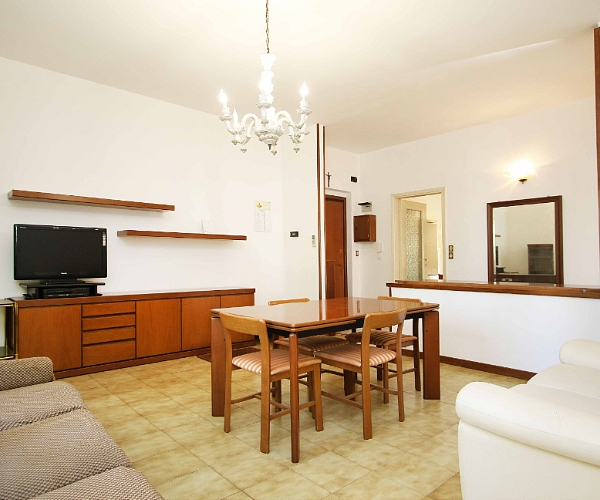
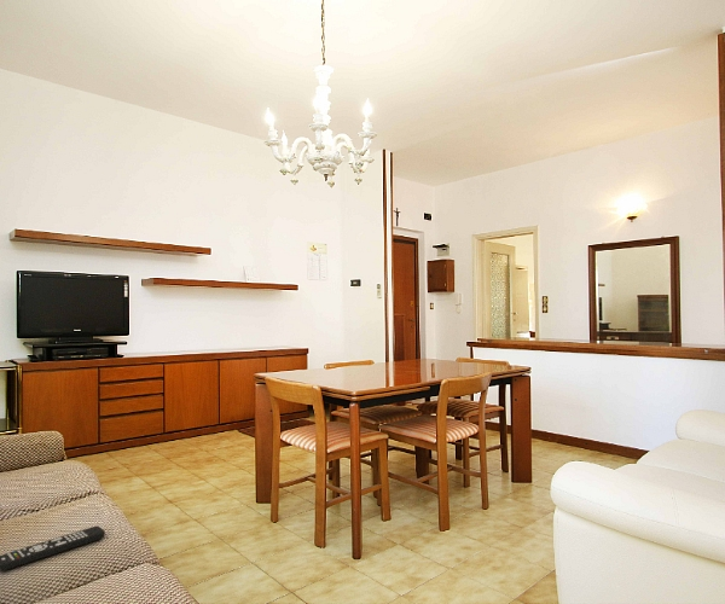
+ remote control (52, 547)
